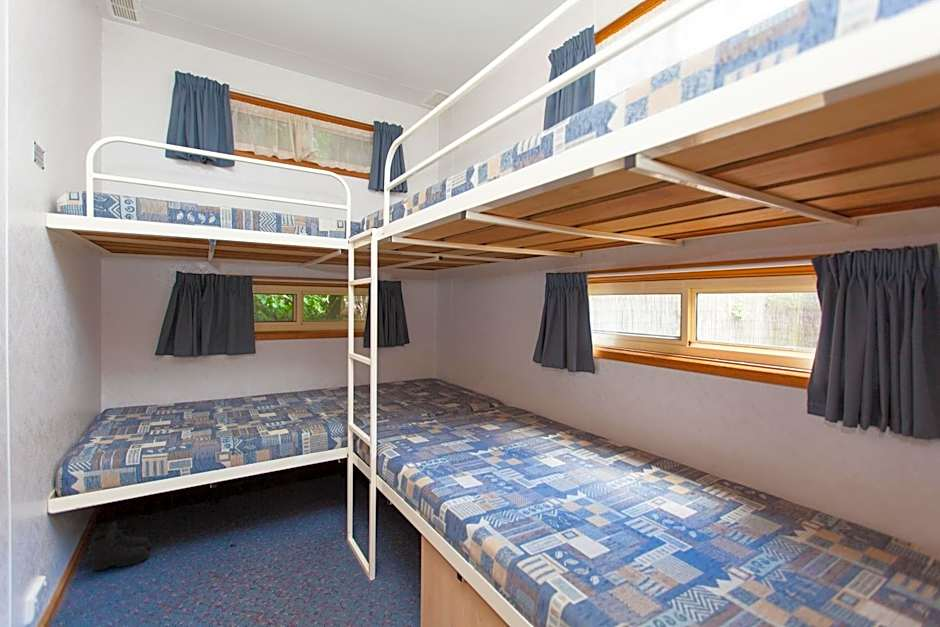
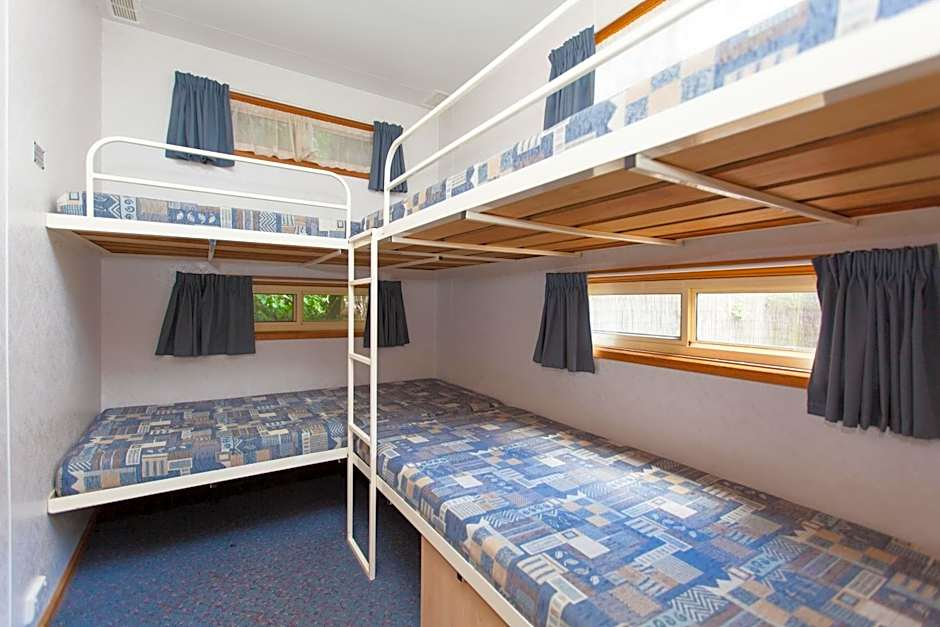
- boots (121, 541)
